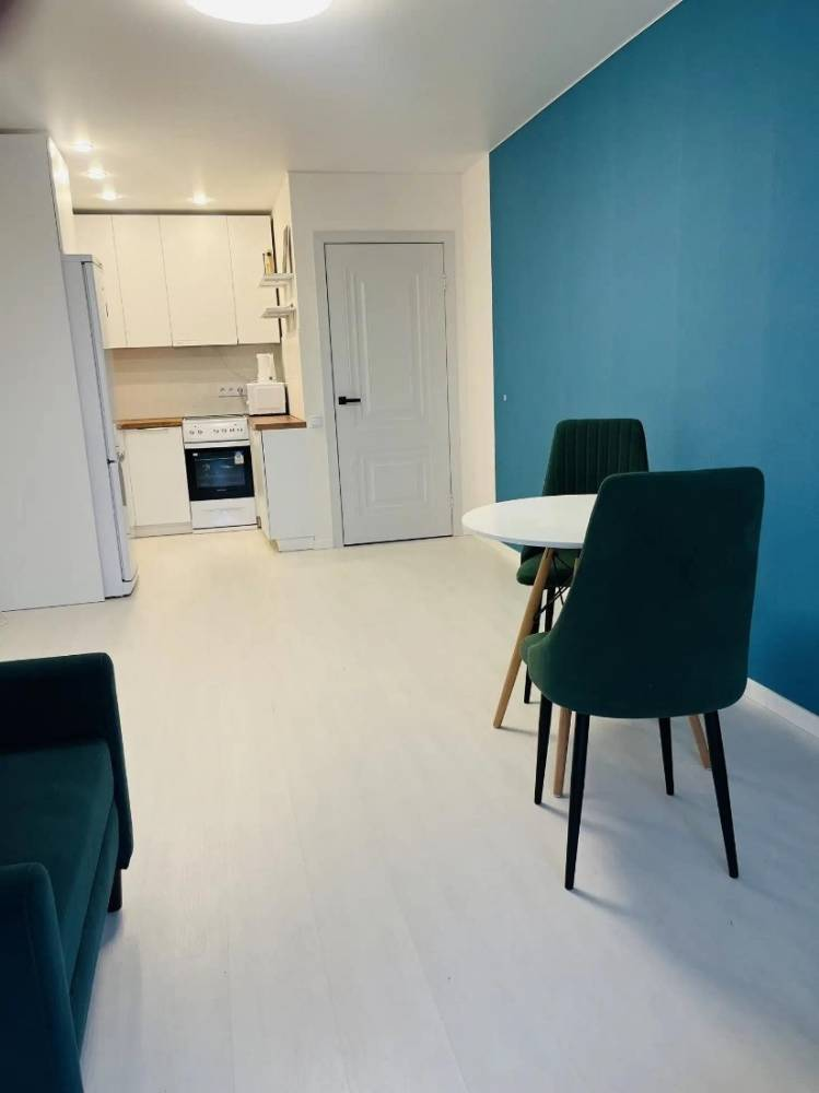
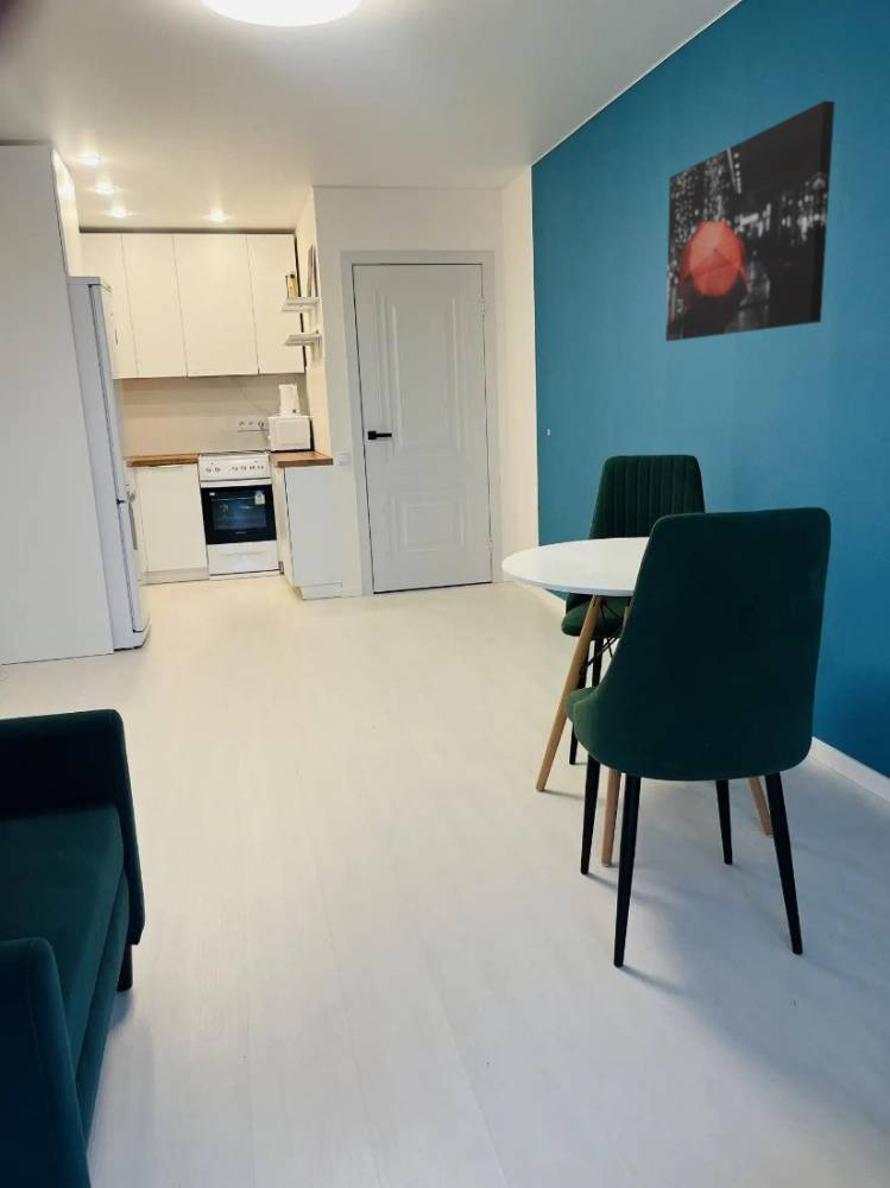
+ wall art (736, 240)
